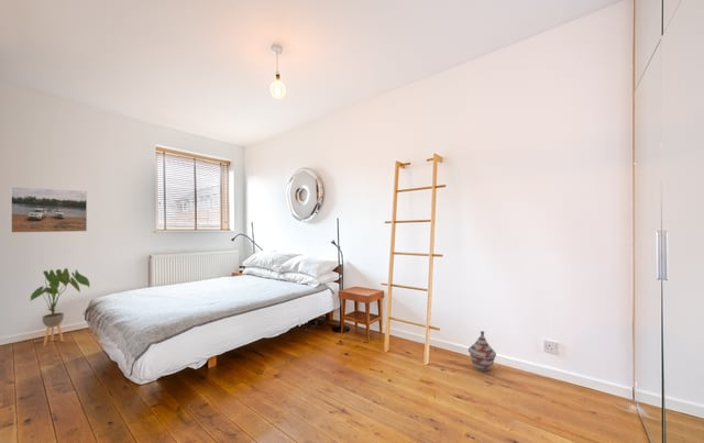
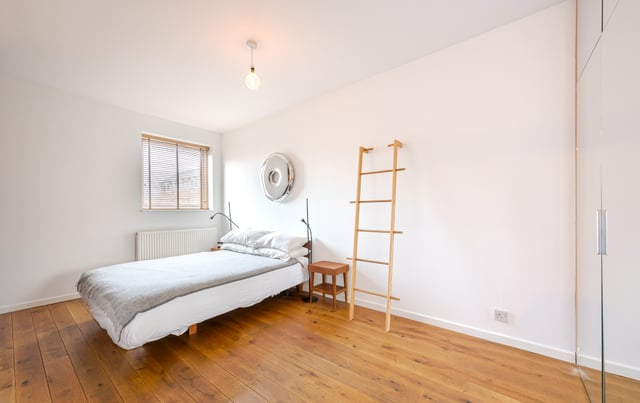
- woven basket (482, 350)
- house plant (56, 304)
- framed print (51, 210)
